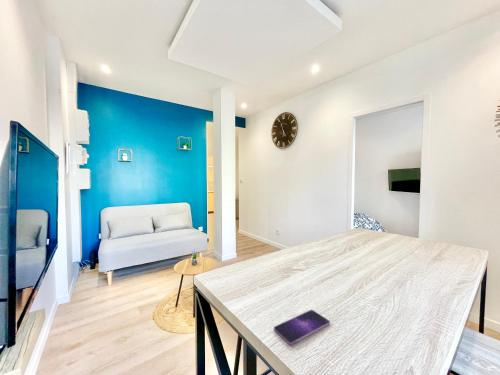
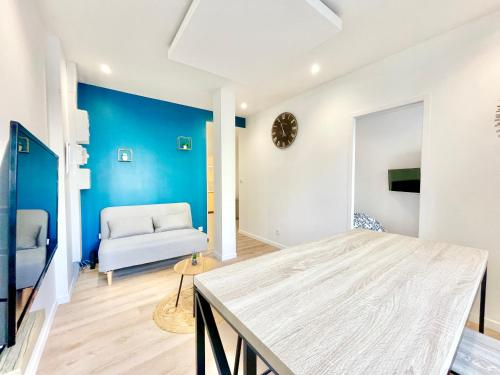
- smartphone (302, 325)
